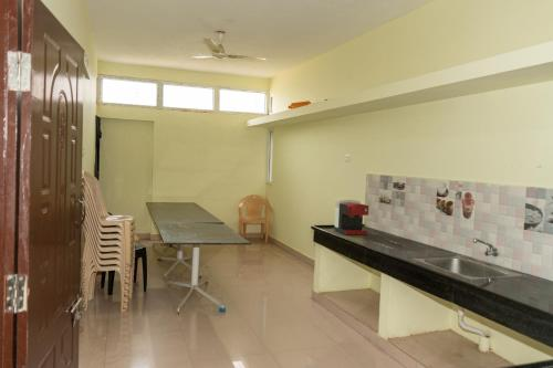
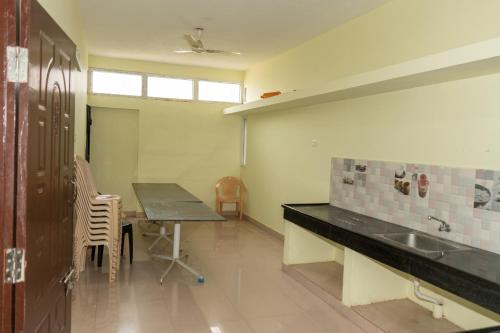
- coffee maker (353, 217)
